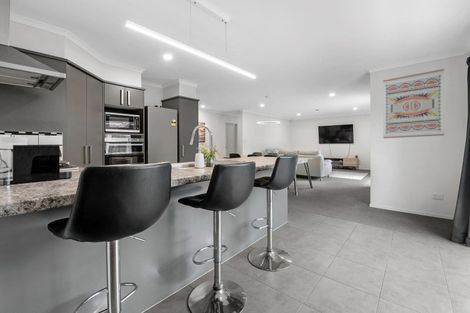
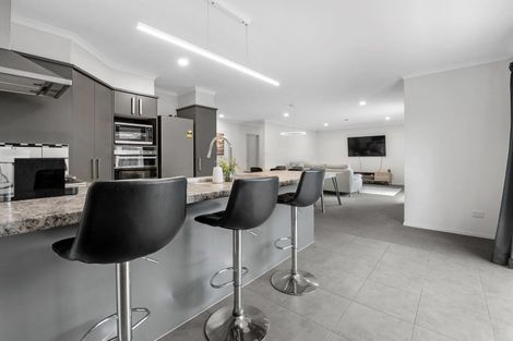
- wall art (411, 106)
